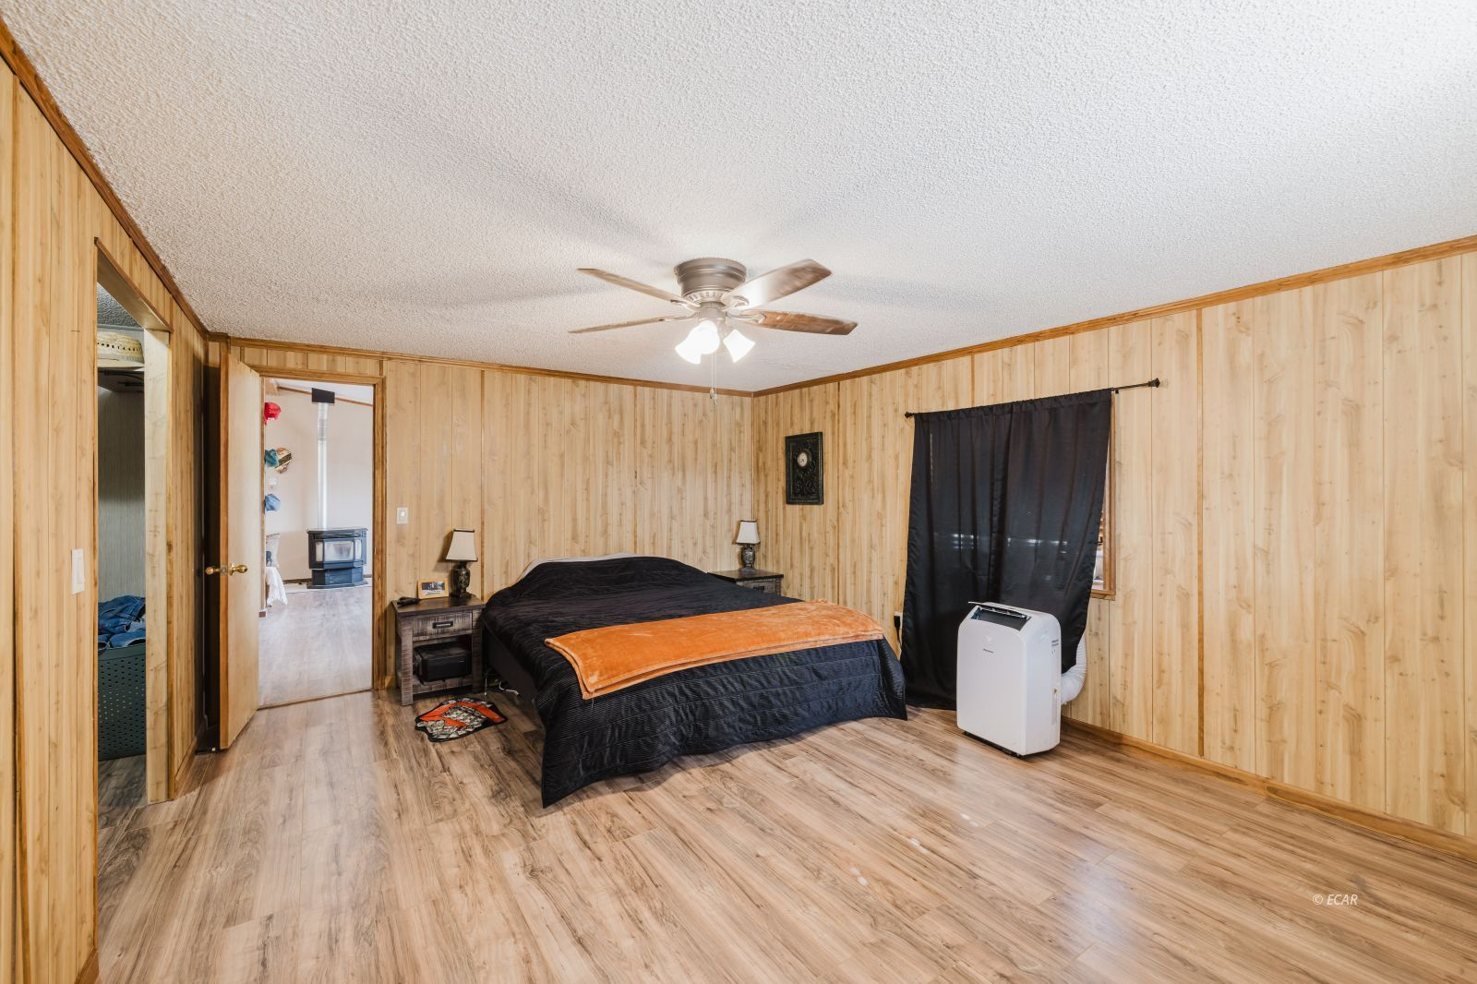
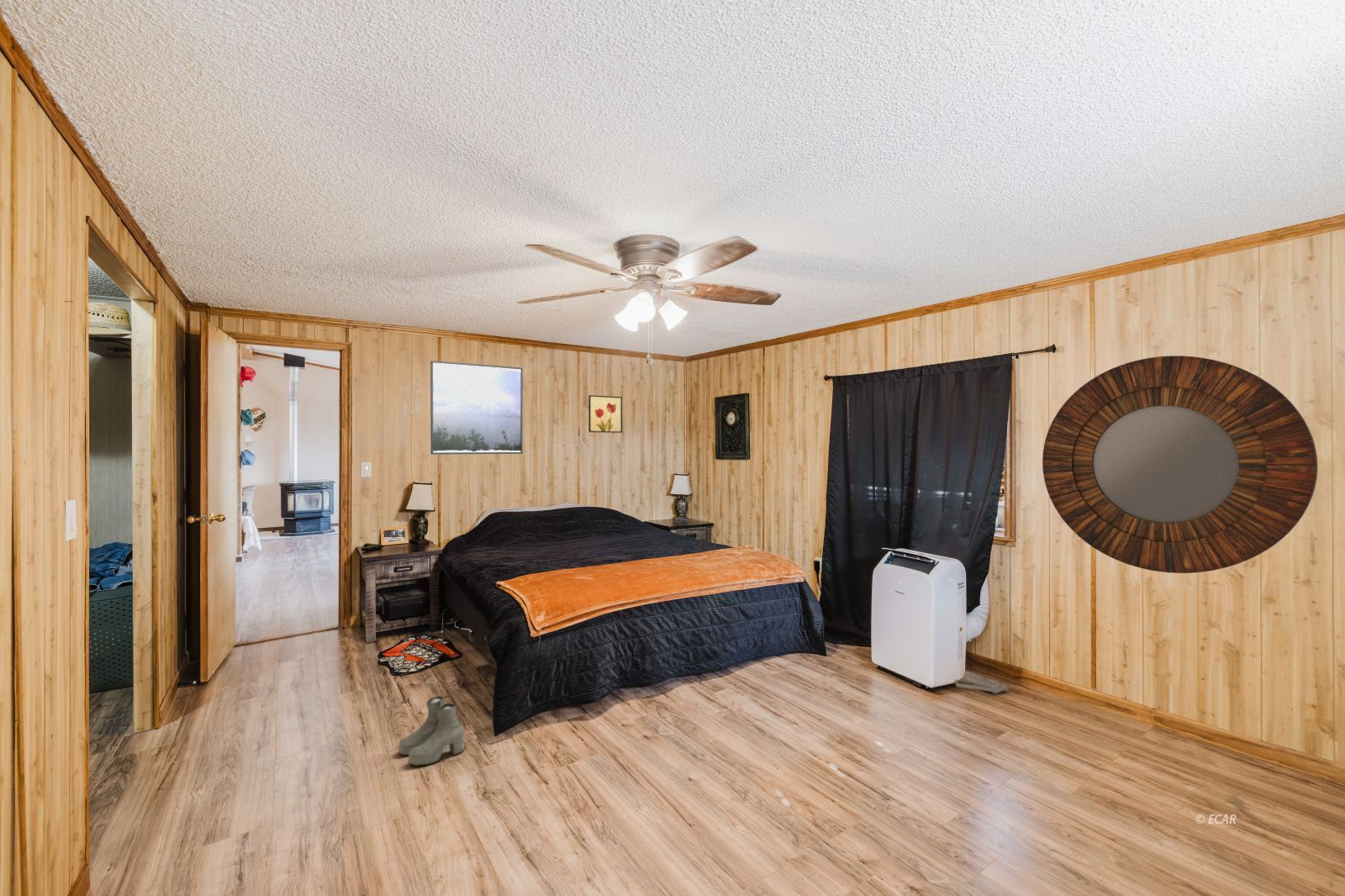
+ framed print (478, 408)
+ boots (431, 728)
+ bag (973, 683)
+ home mirror (1159, 464)
+ wall art (605, 414)
